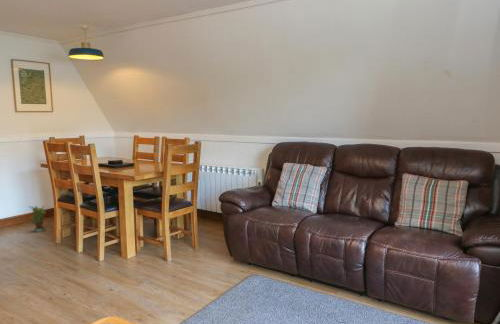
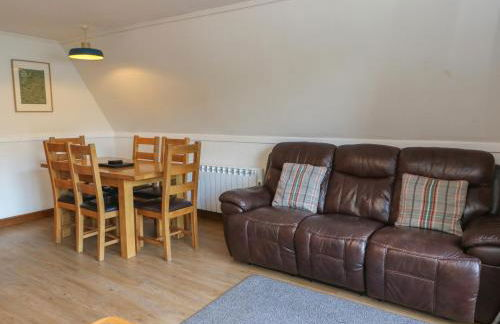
- potted plant (36, 217)
